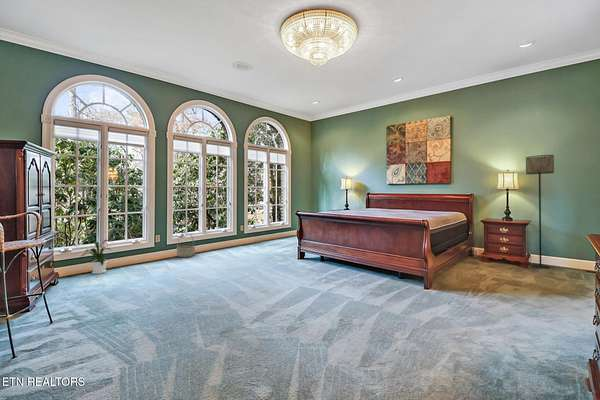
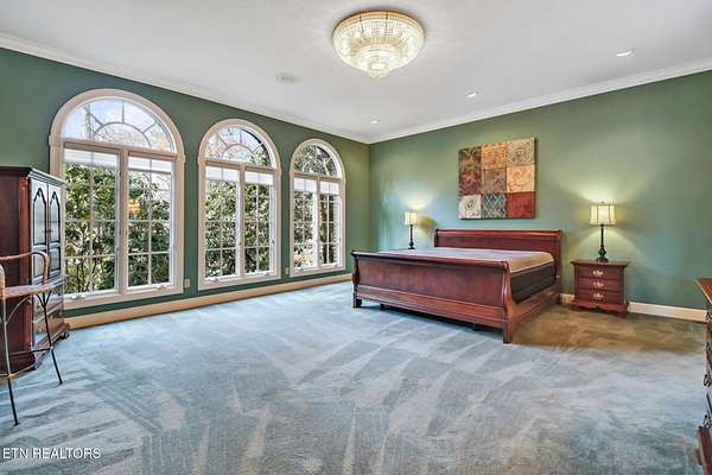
- floor lamp (539, 211)
- house plant (98, 254)
- basket (185, 246)
